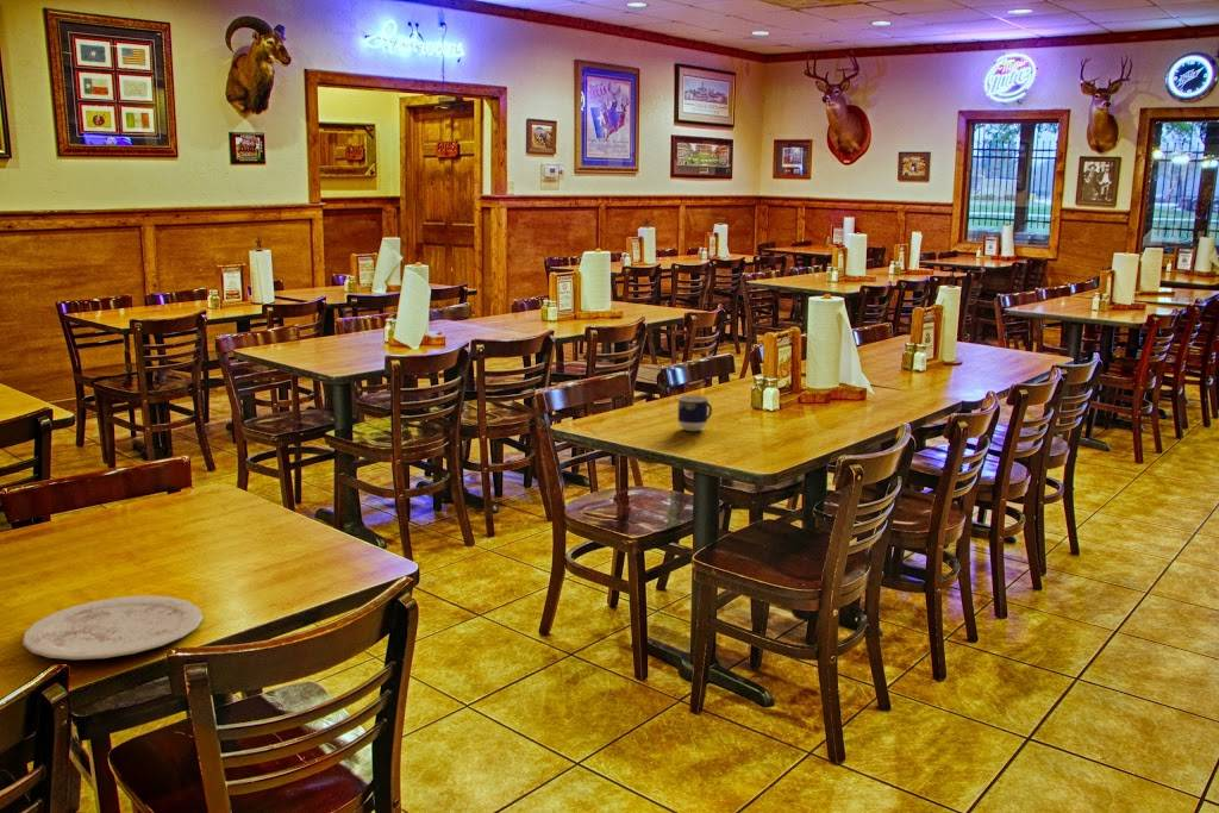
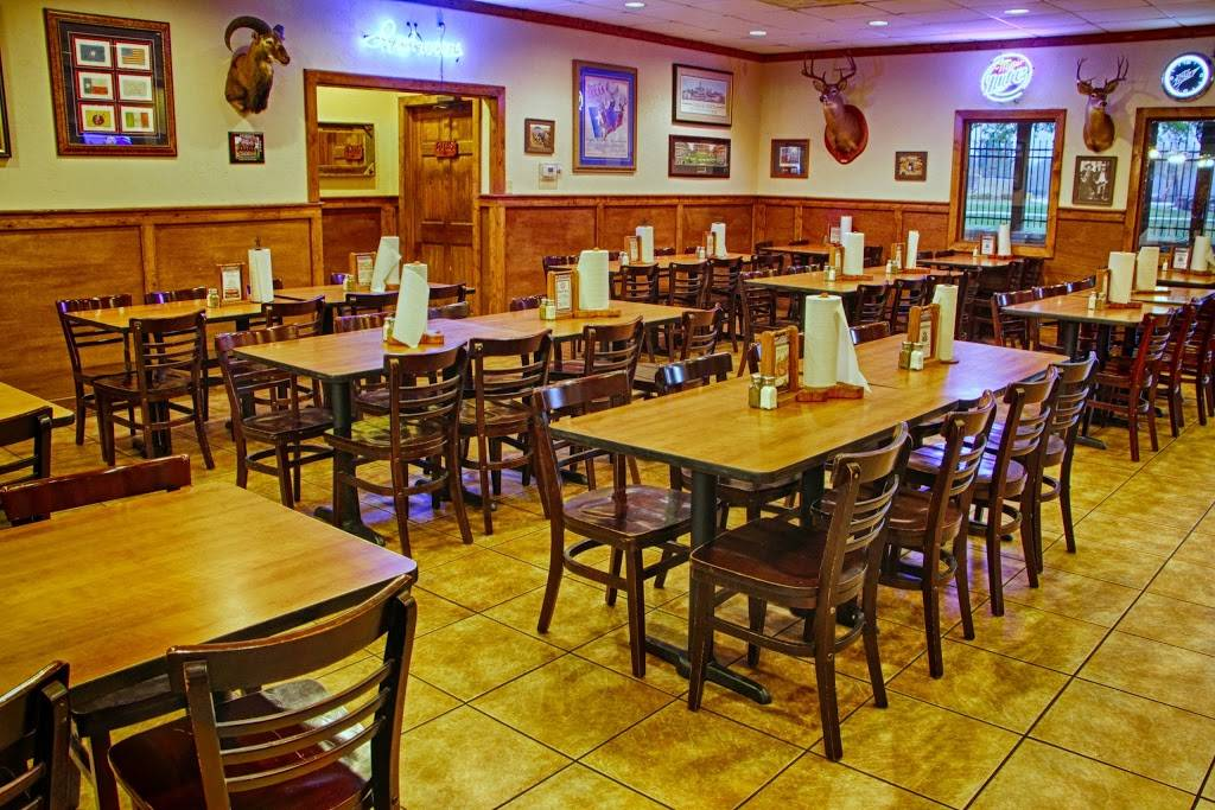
- cup (695, 414)
- plate (115, 627)
